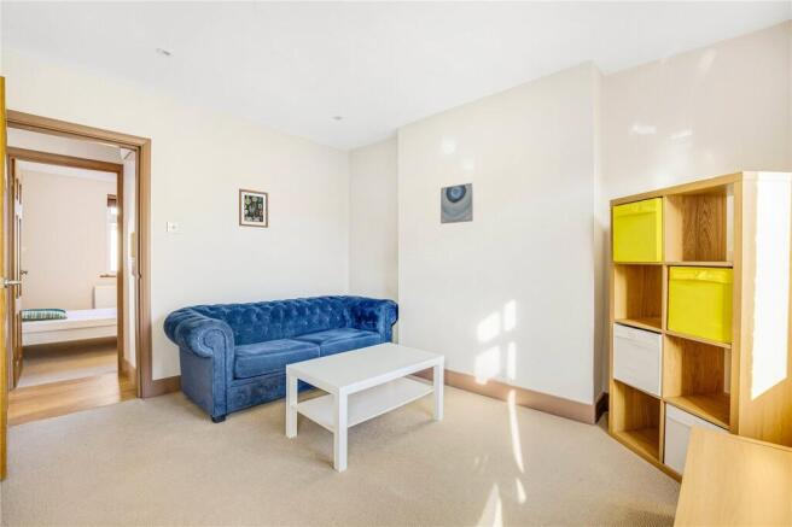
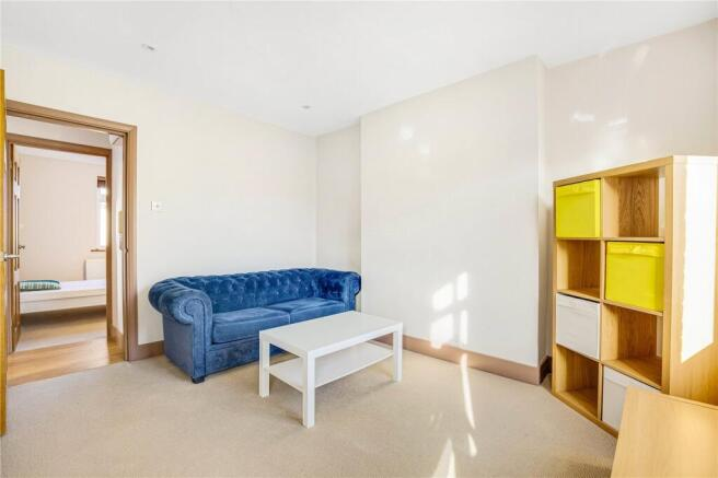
- wall art (254, 209)
- wall art (456, 204)
